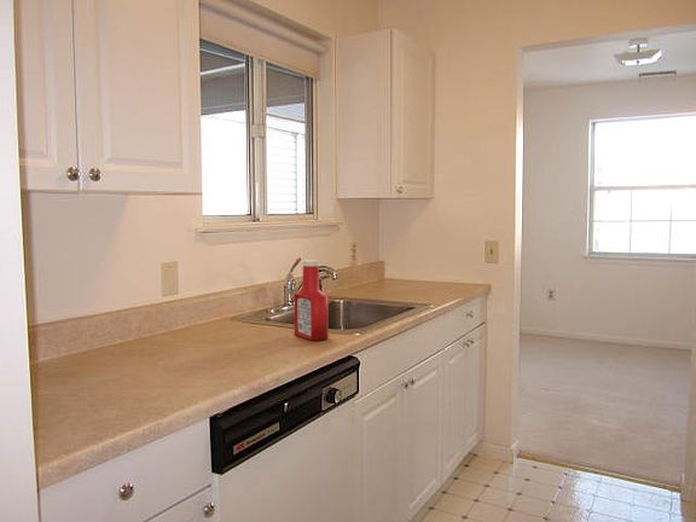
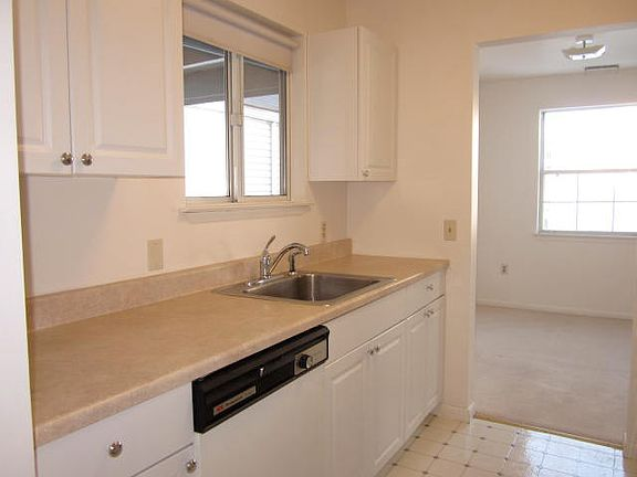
- soap bottle (311, 298)
